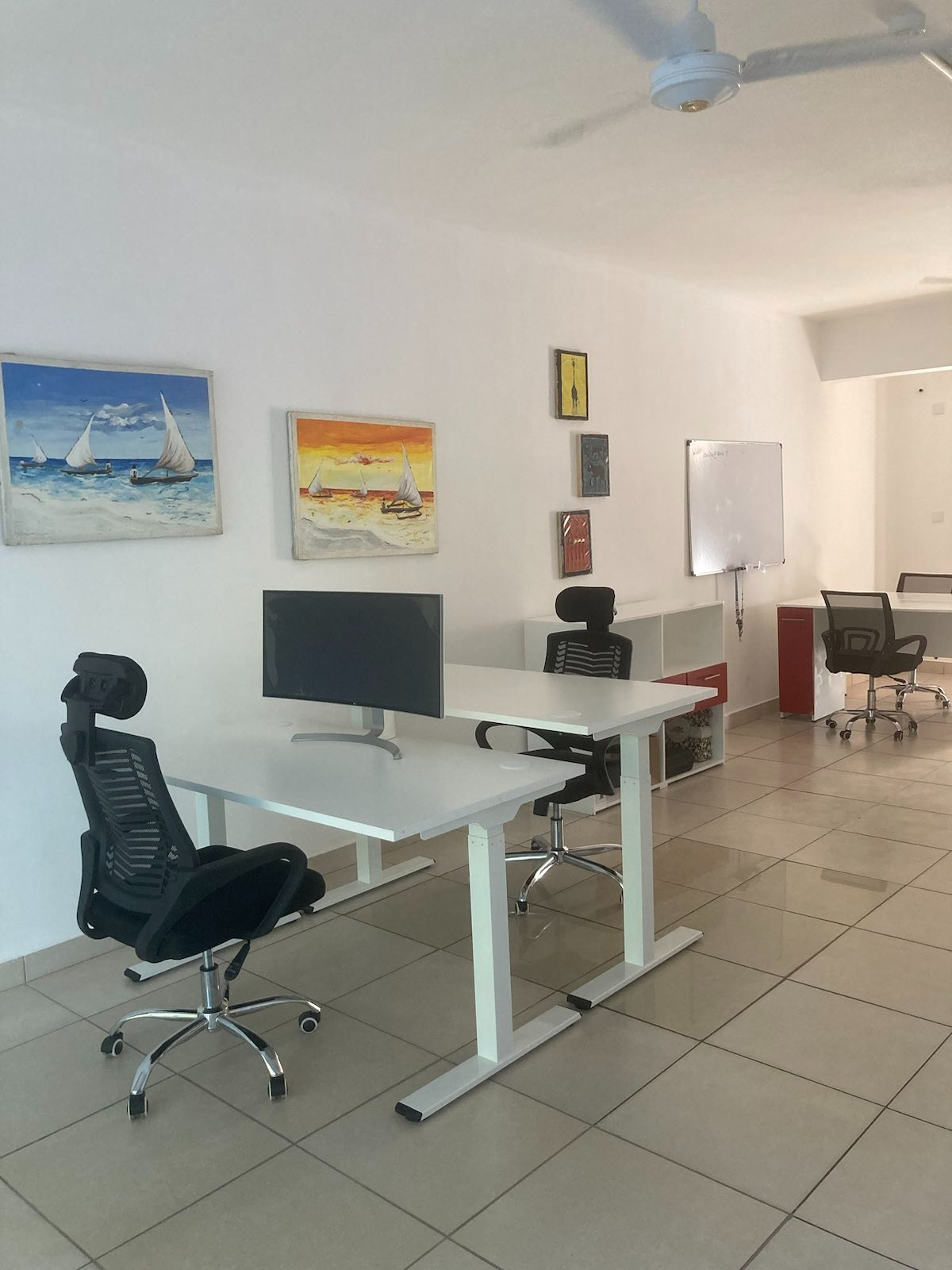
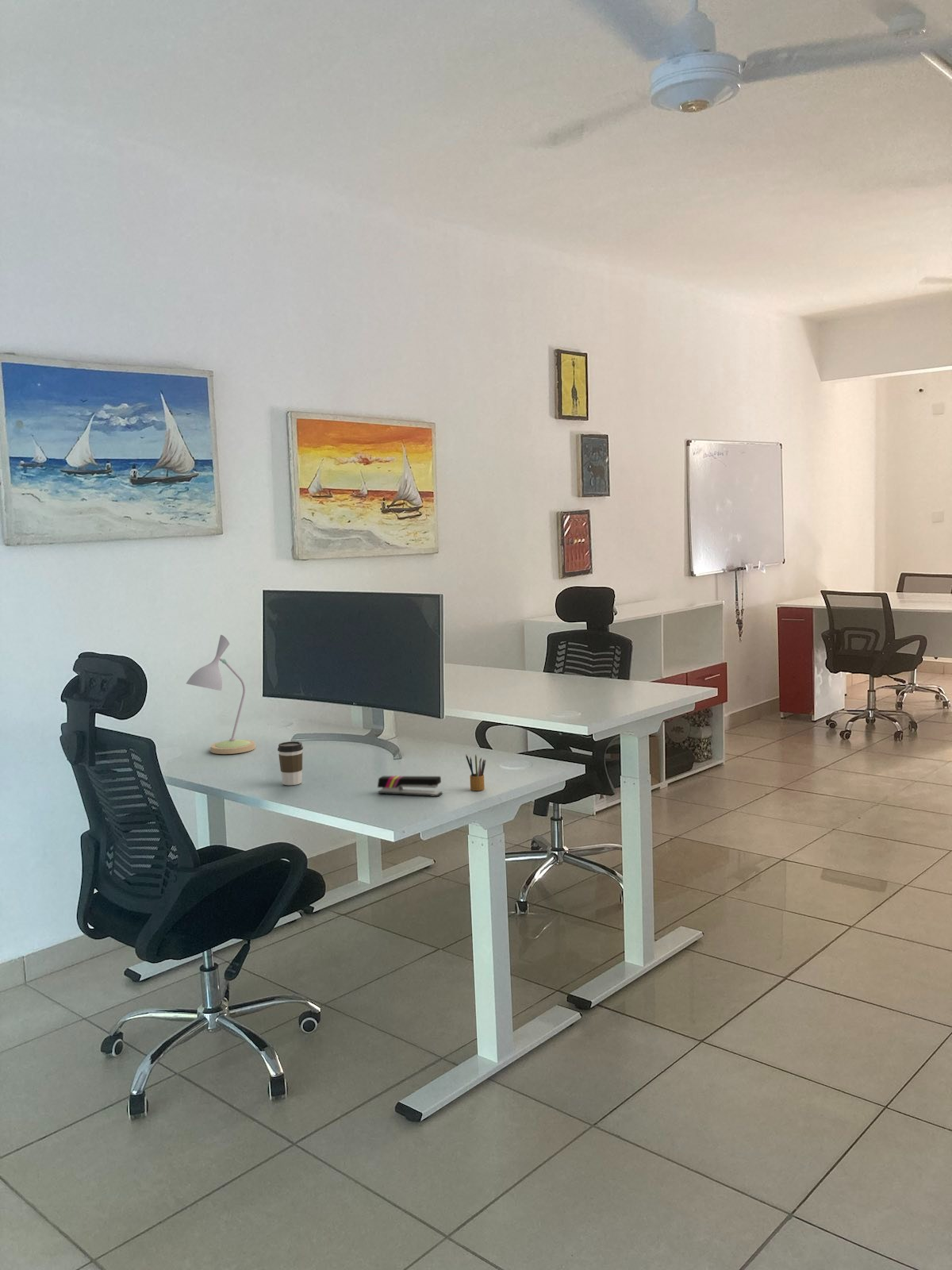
+ desk lamp (219, 690)
+ stapler (409, 784)
+ coffee cup (291, 763)
+ pencil box (476, 772)
